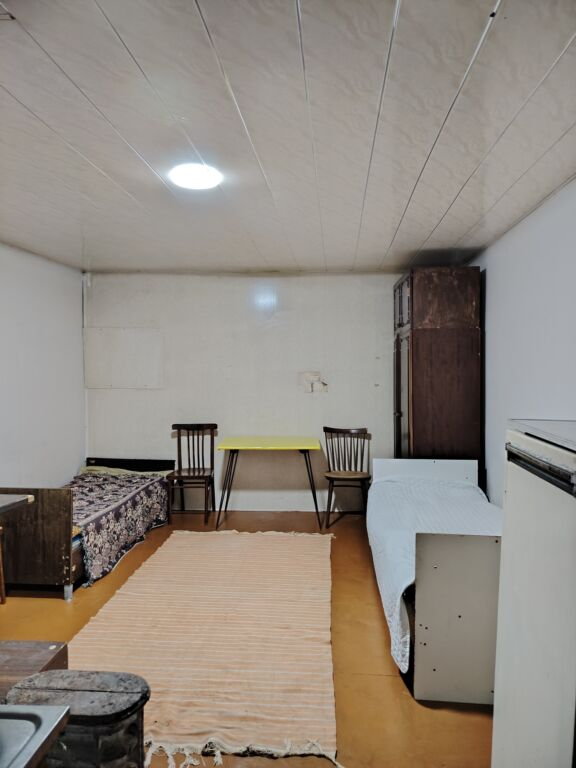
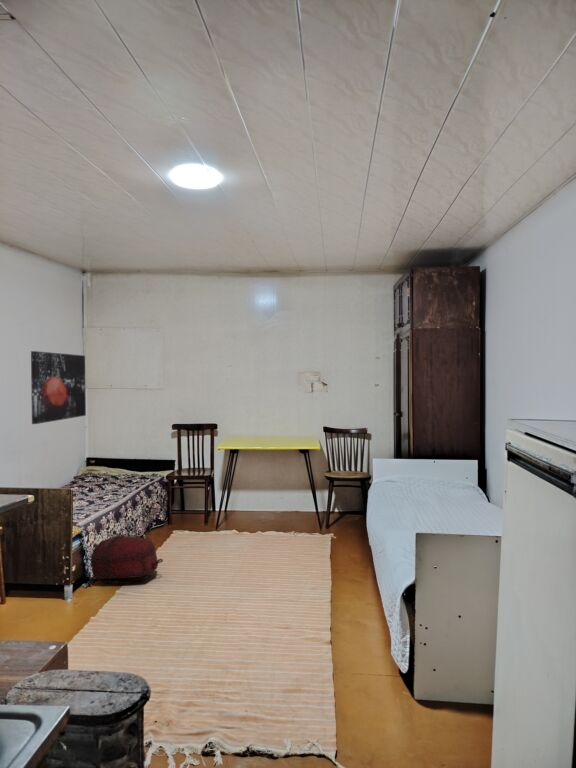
+ wall art (61, 386)
+ backpack (130, 557)
